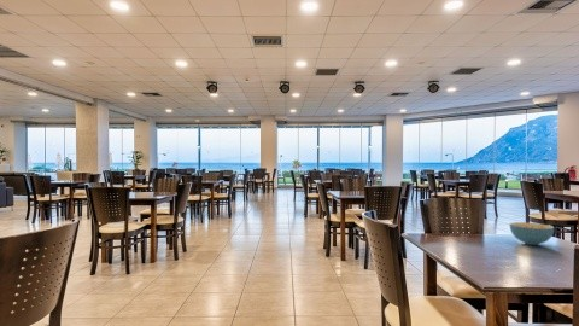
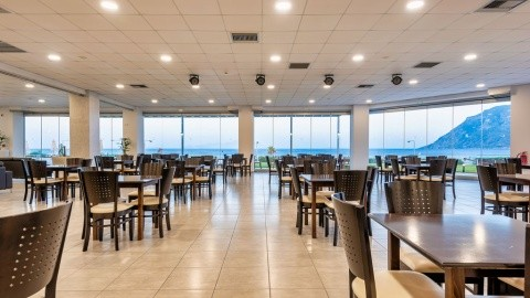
- cereal bowl (531, 234)
